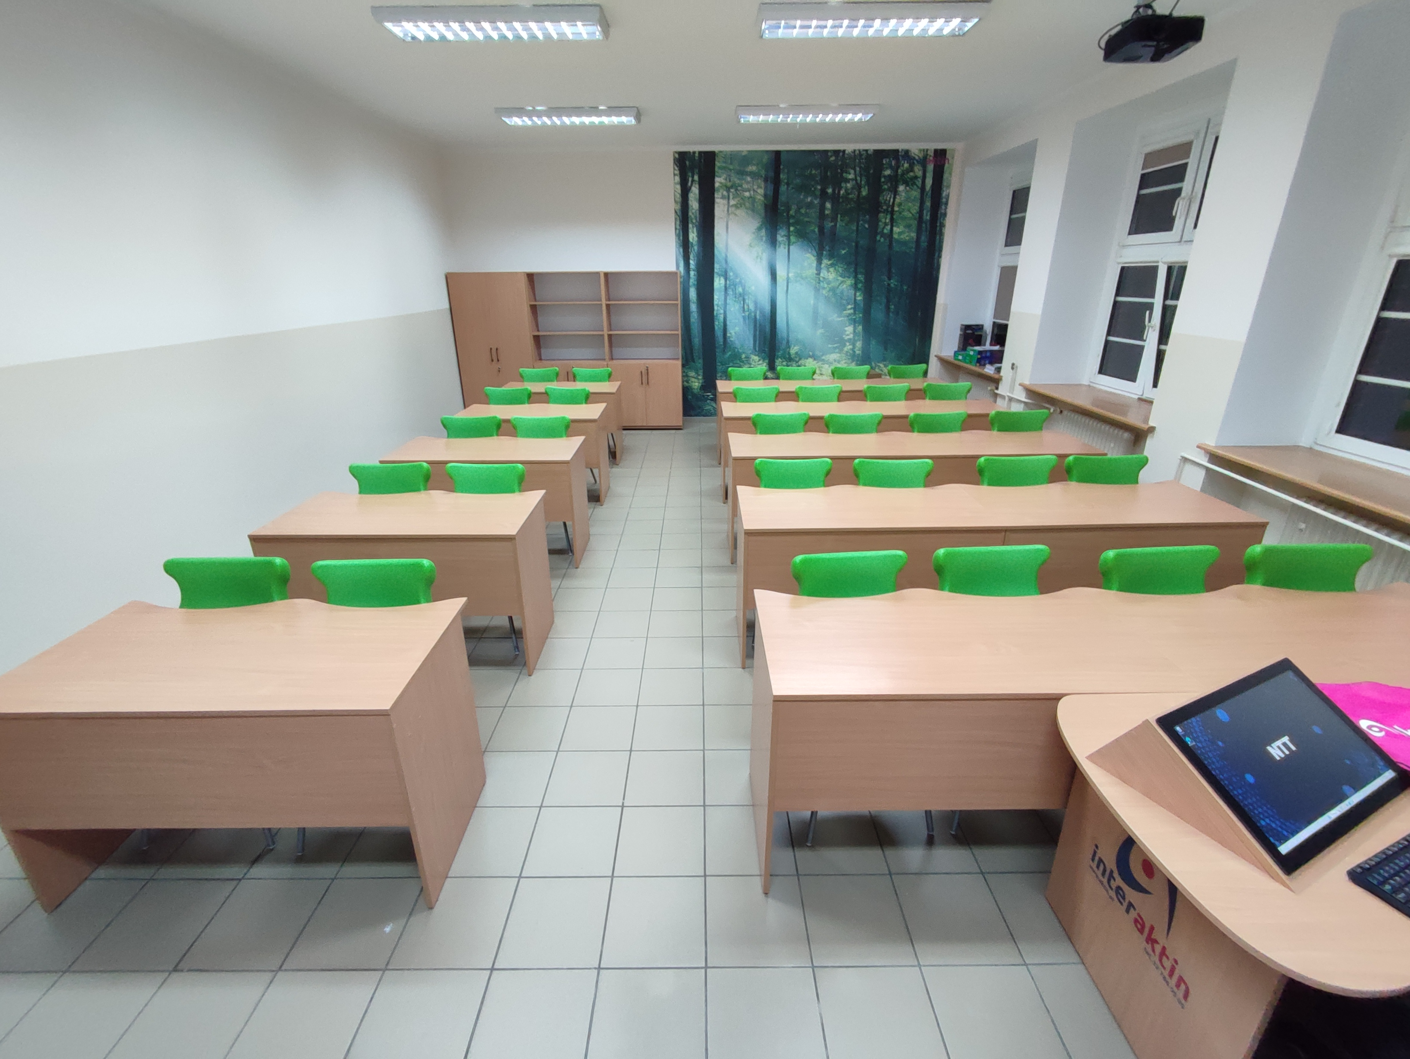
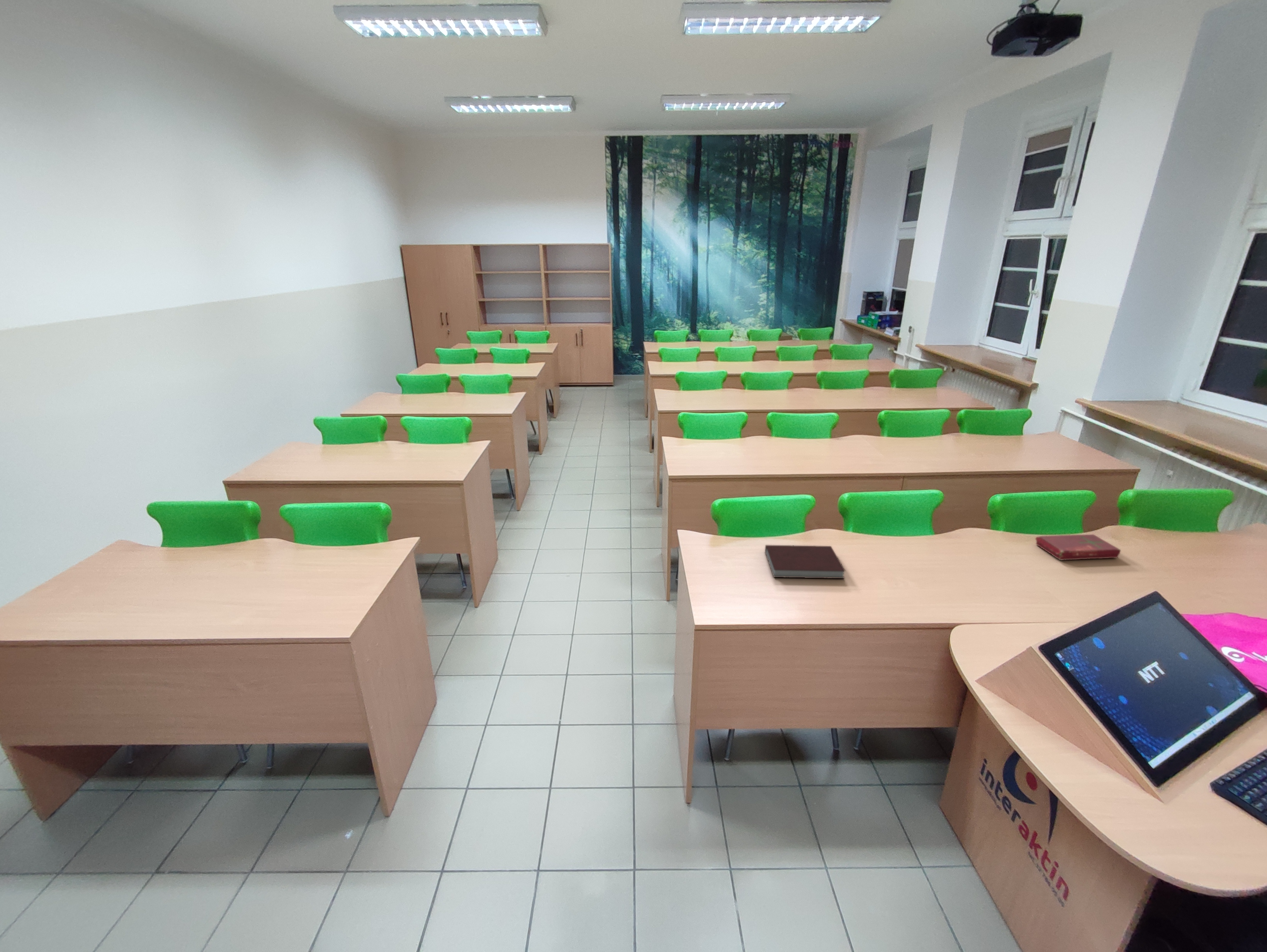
+ notebook (803, 561)
+ book (1076, 547)
